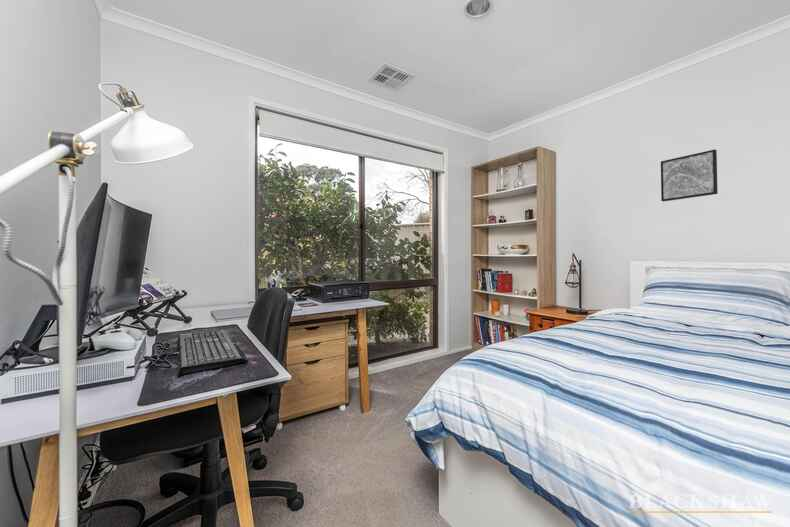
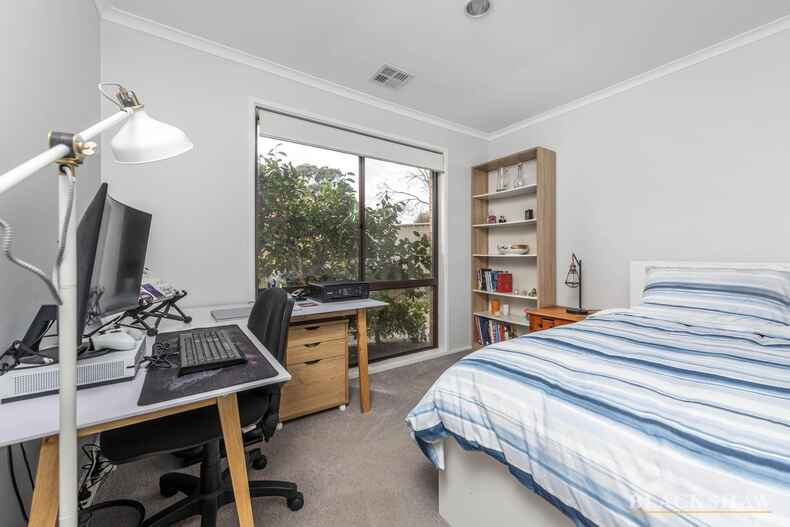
- wall art (687, 176)
